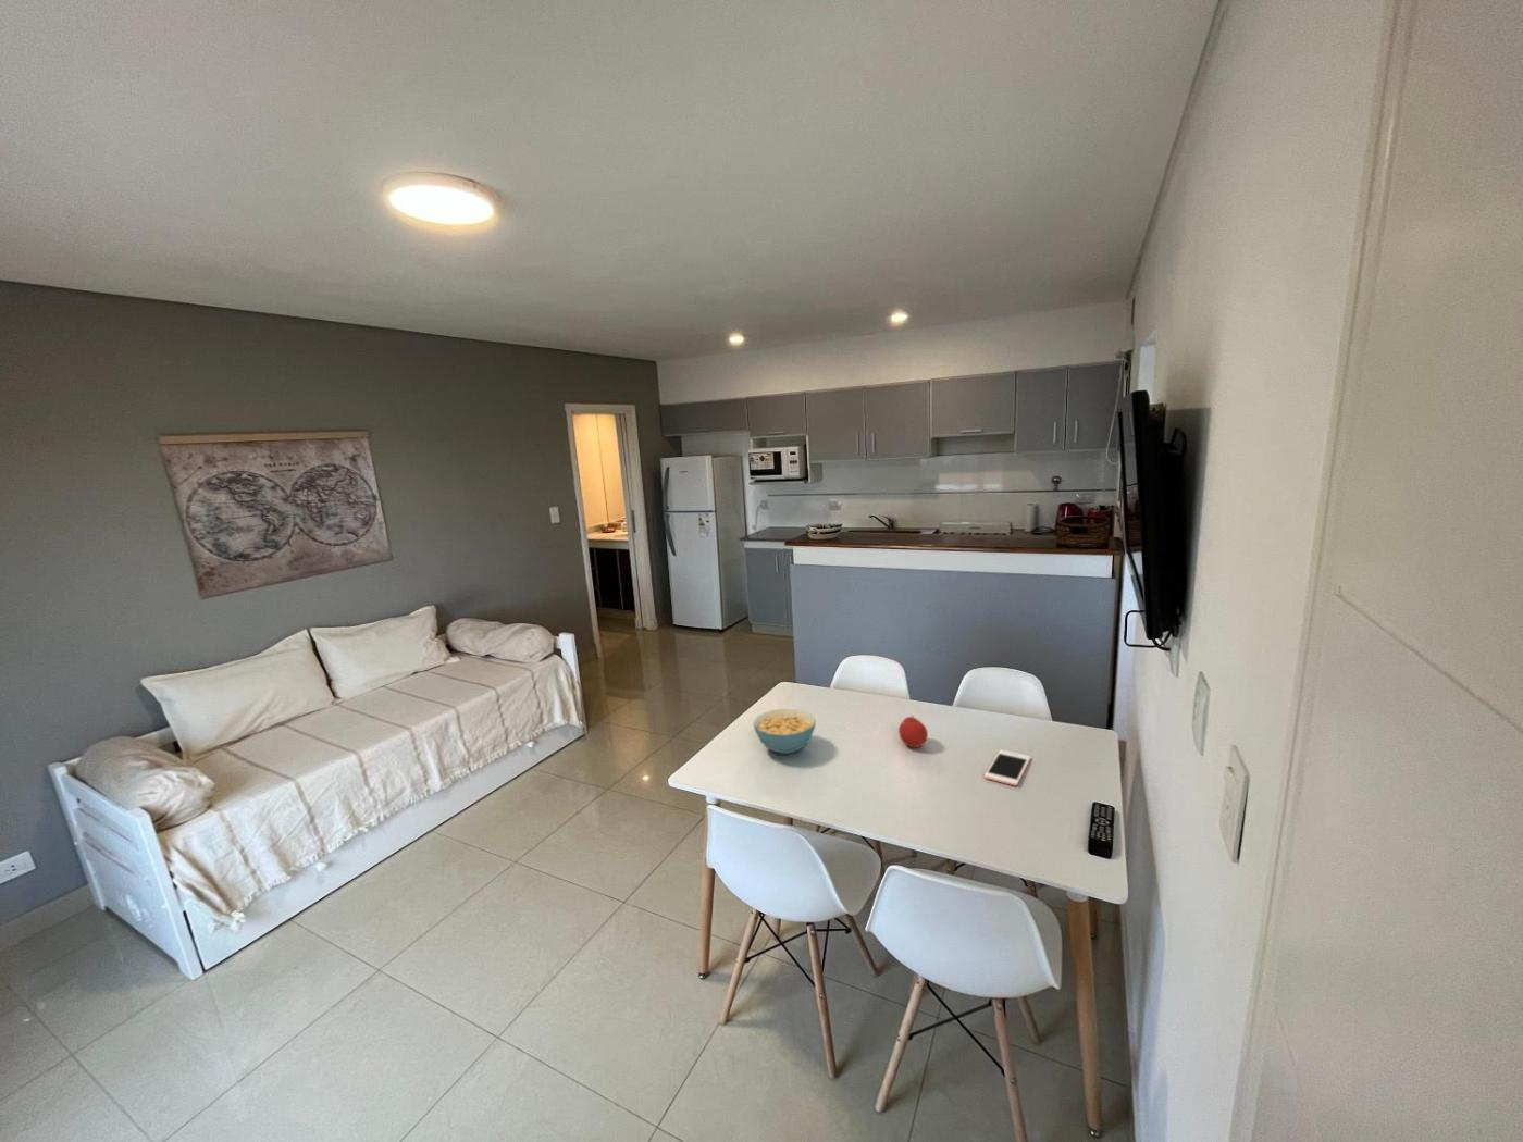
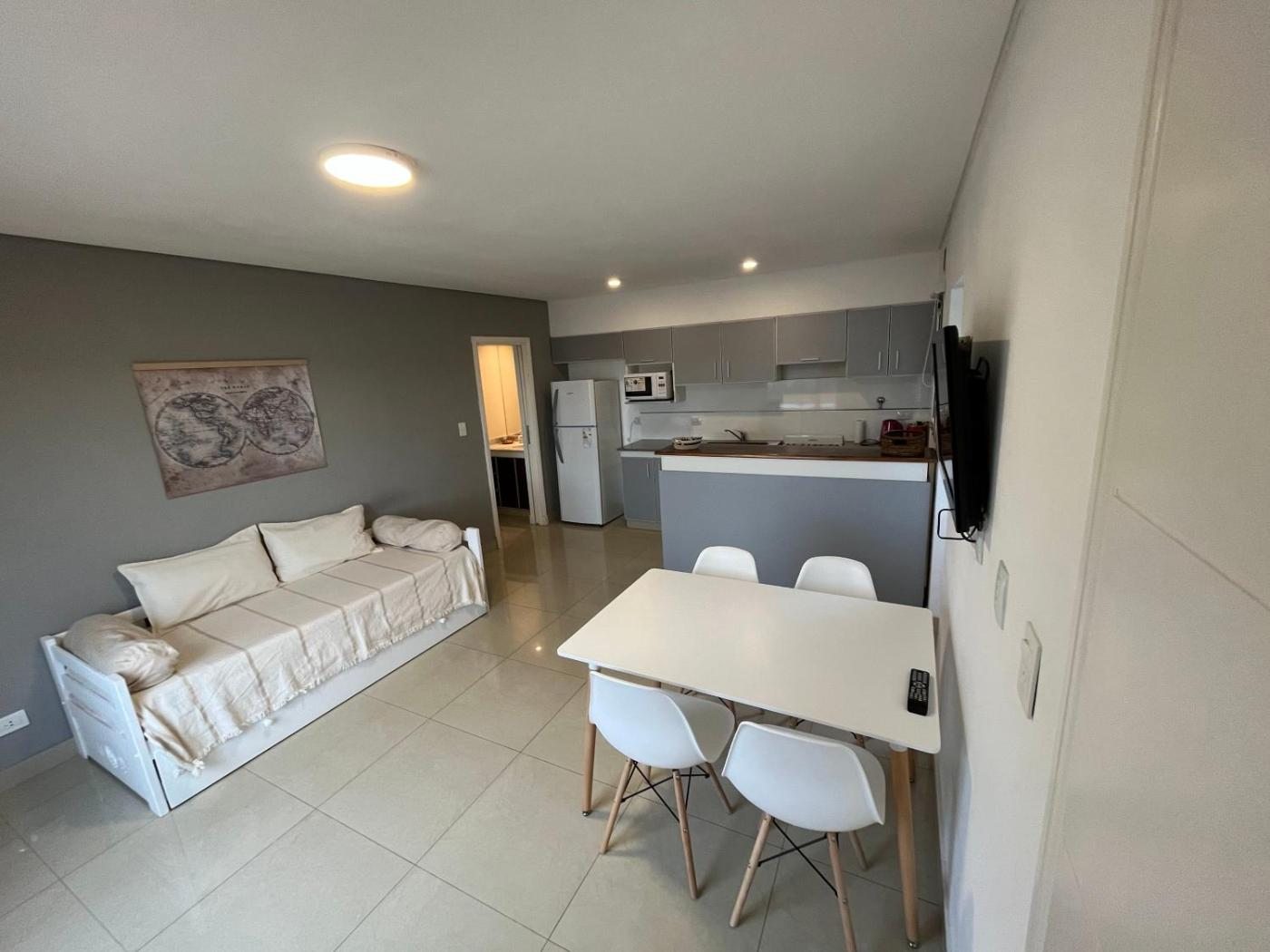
- fruit (913, 729)
- cereal bowl (784, 735)
- cell phone (1007, 767)
